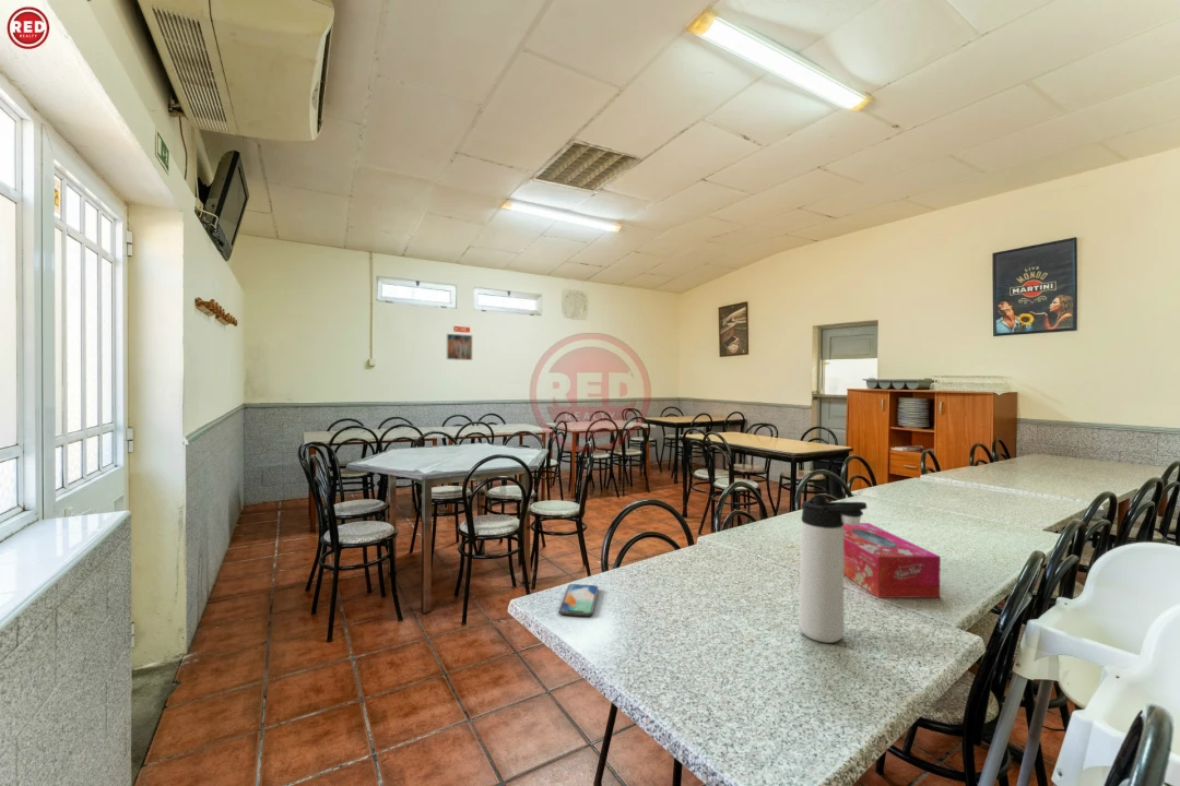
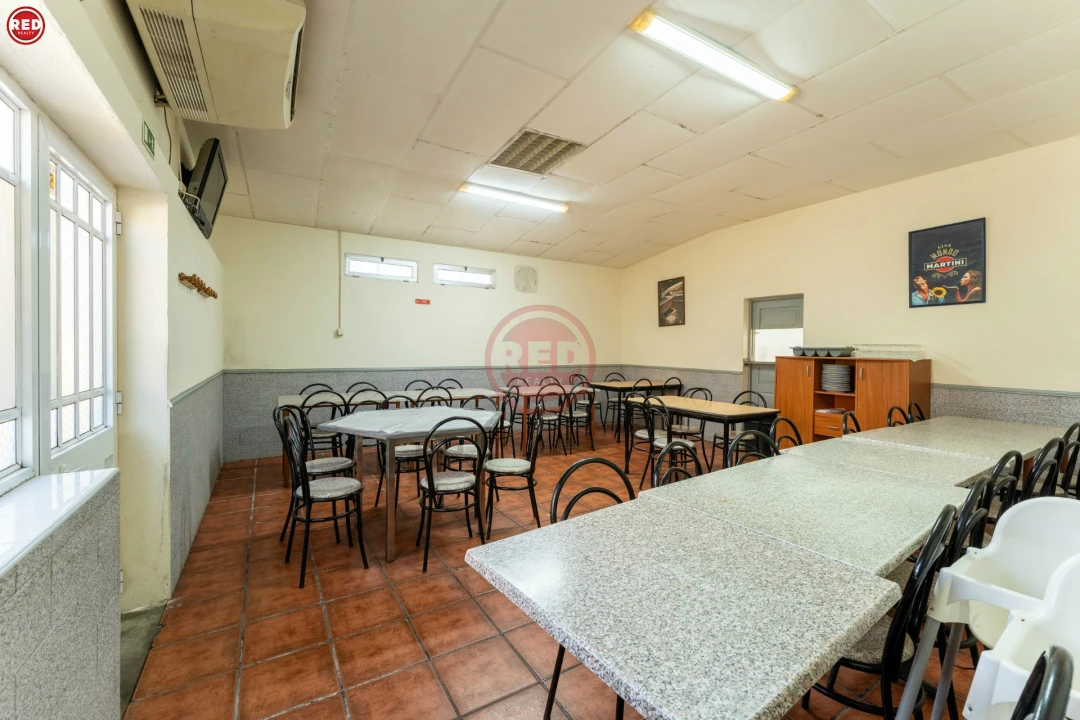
- smartphone (579, 598)
- thermos bottle (831, 568)
- tissue box (872, 556)
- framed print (459, 347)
